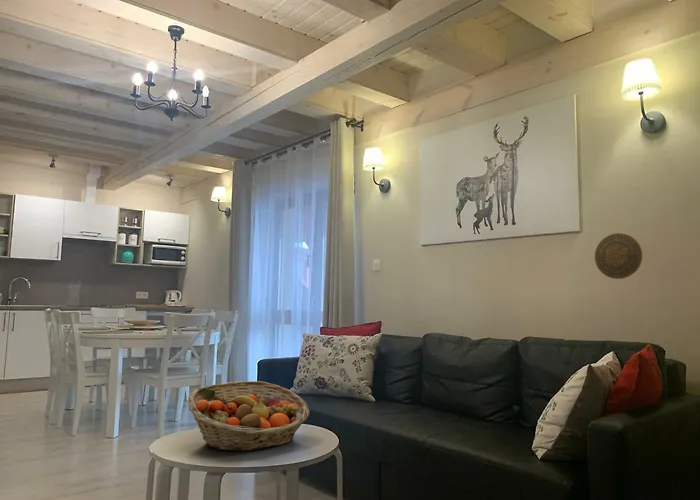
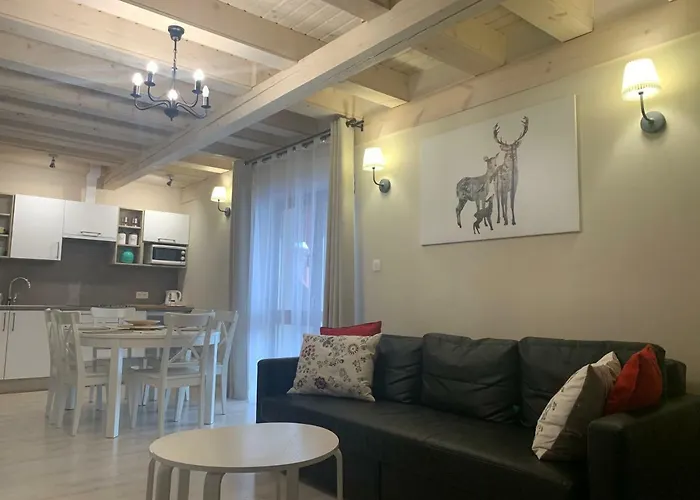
- fruit basket (249, 413)
- decorative plate (617, 255)
